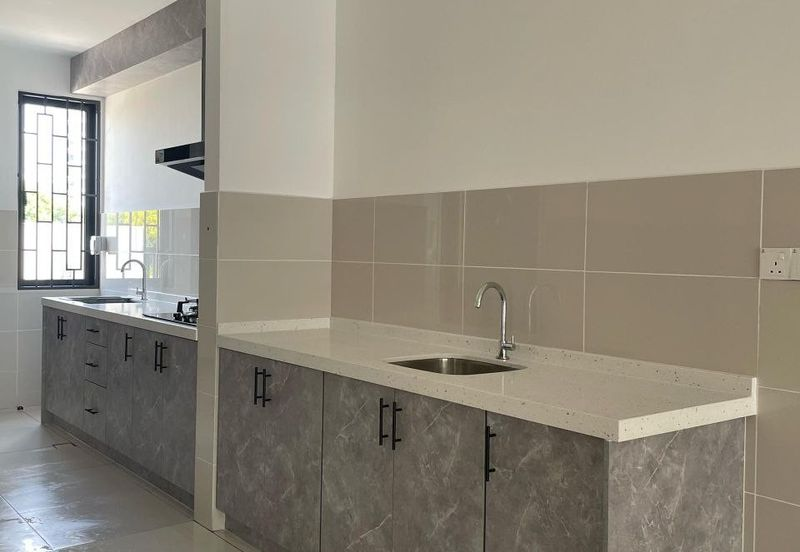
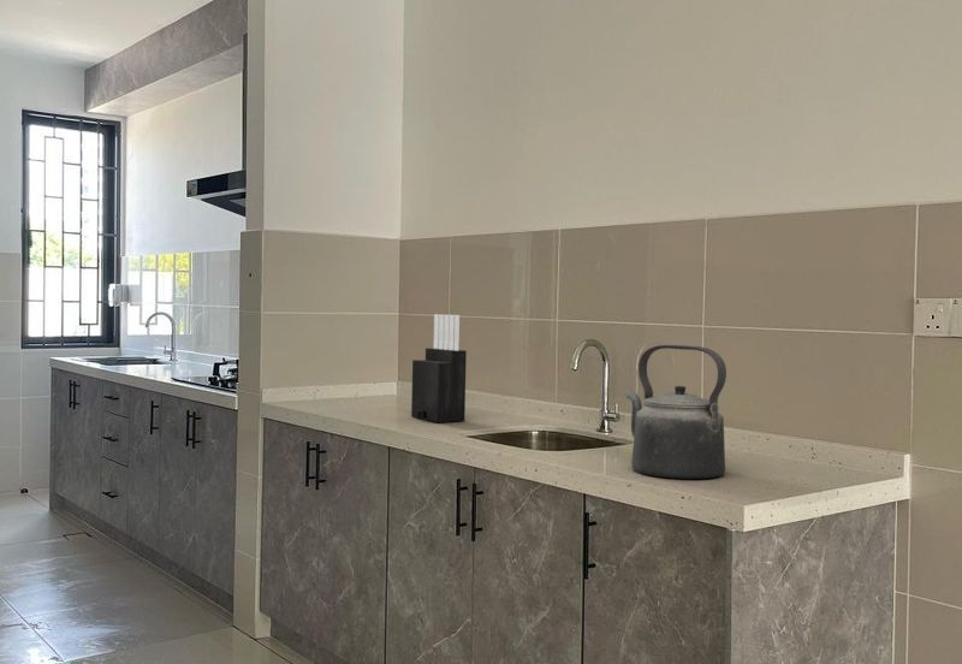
+ knife block (435, 366)
+ kettle (671, 407)
